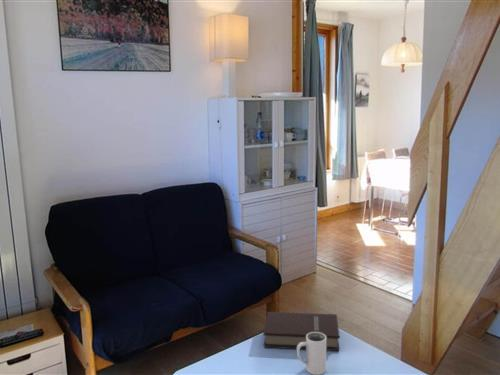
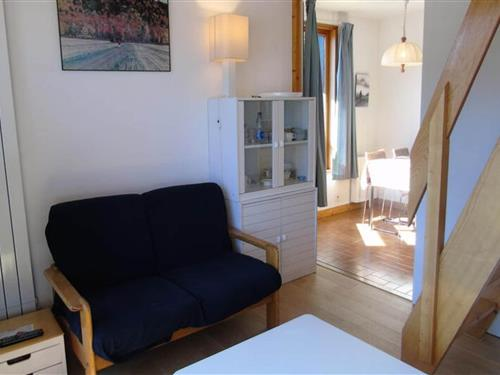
- mug (311, 353)
- book (301, 329)
